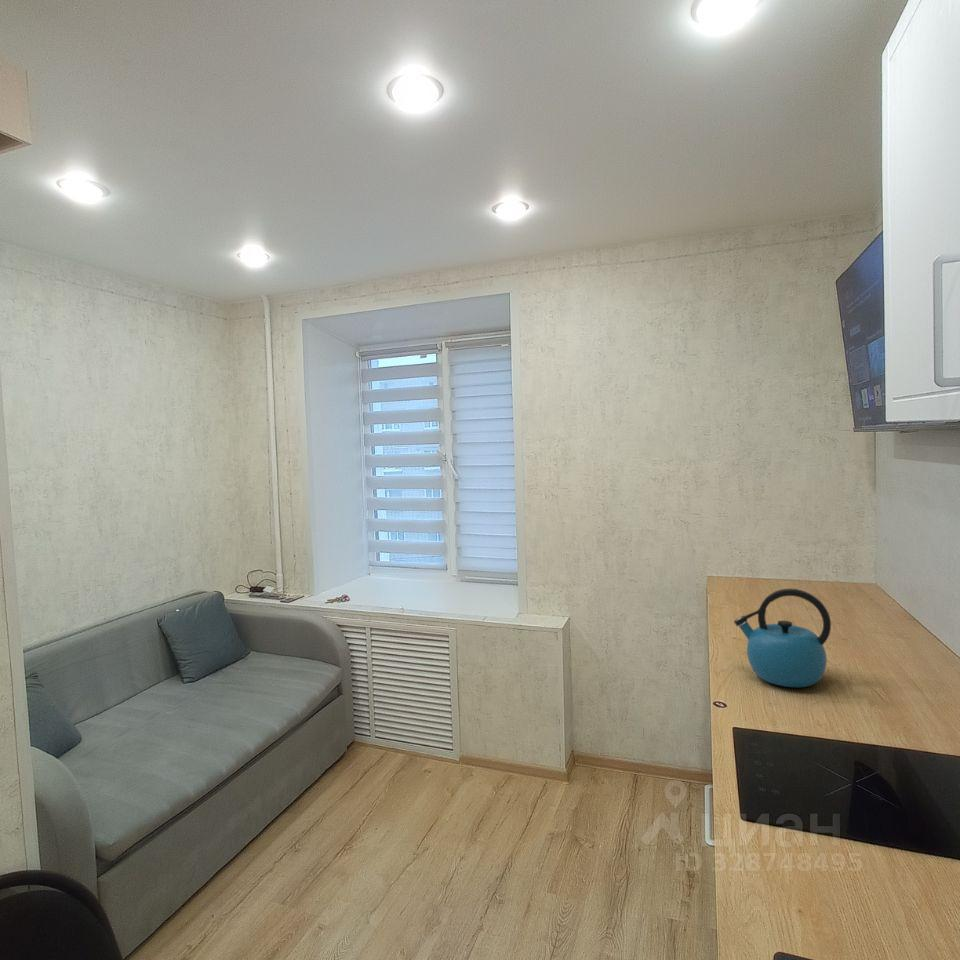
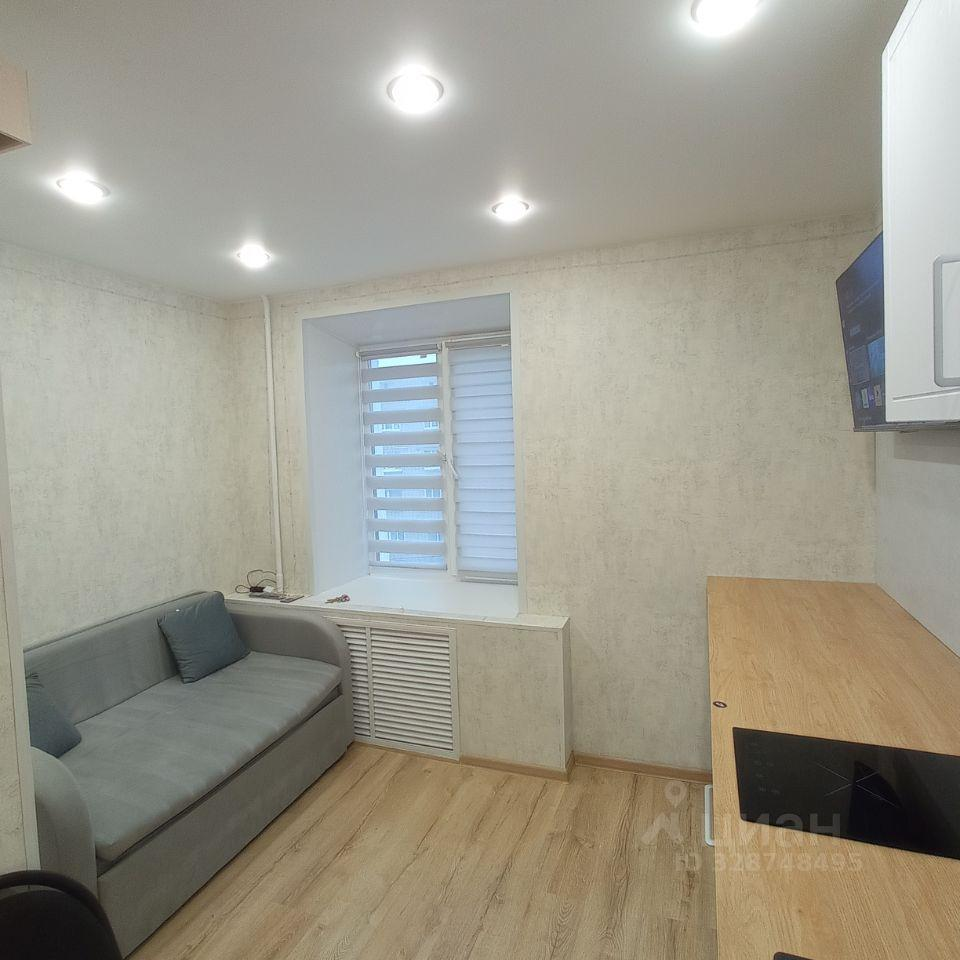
- kettle (780, 633)
